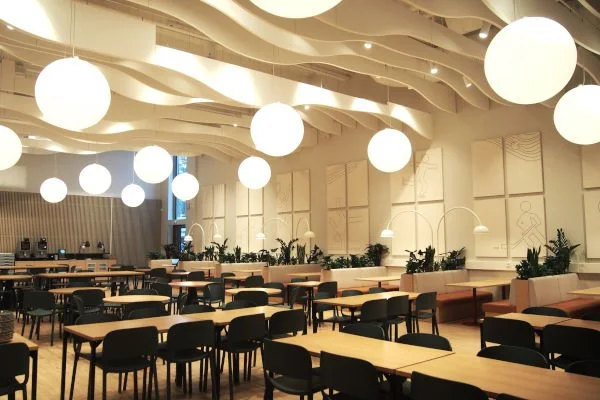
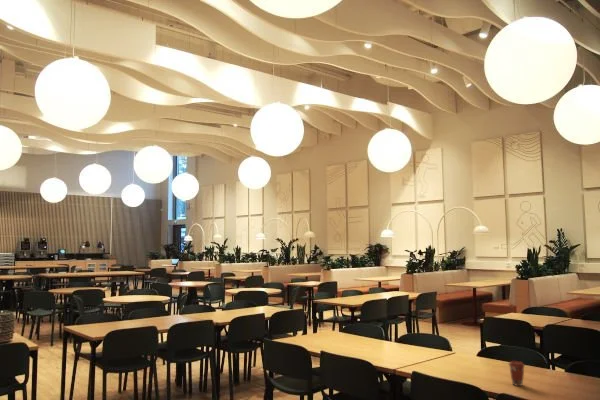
+ coffee cup (517, 373)
